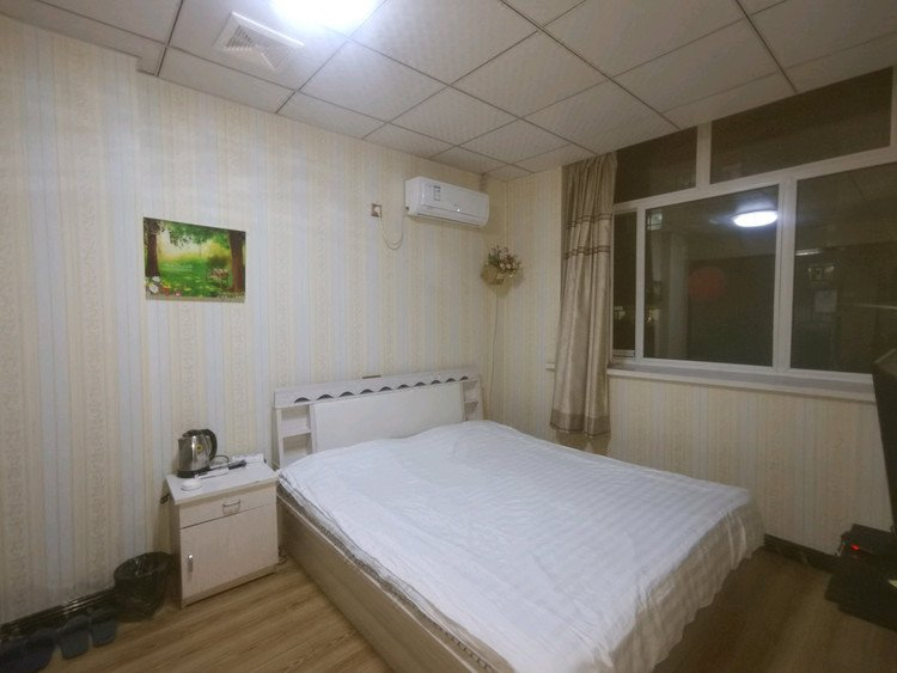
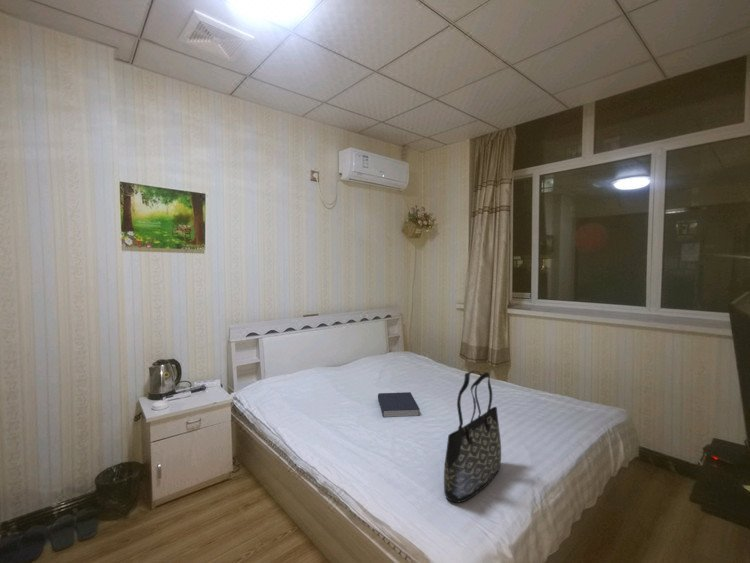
+ book (397, 404)
+ tote bag (476, 427)
